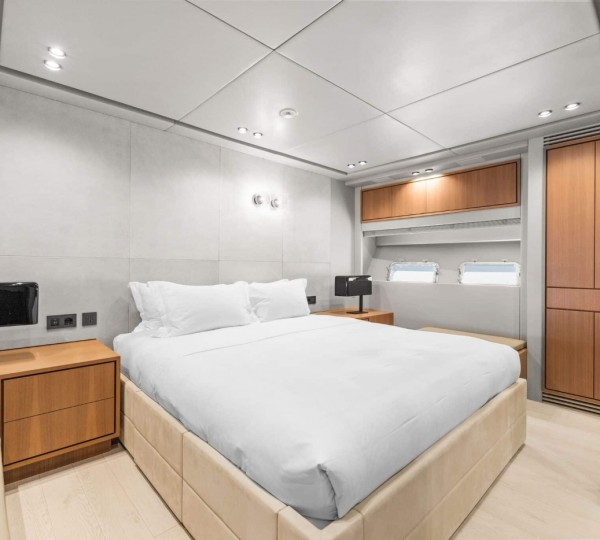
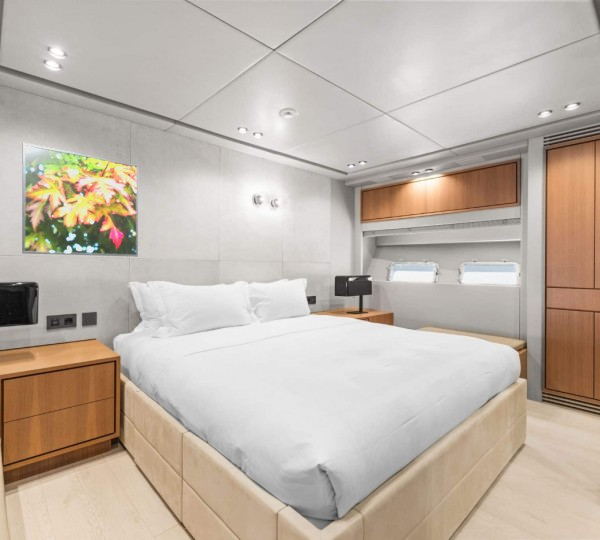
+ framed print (85, 205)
